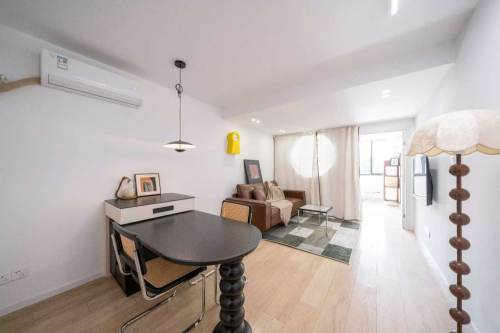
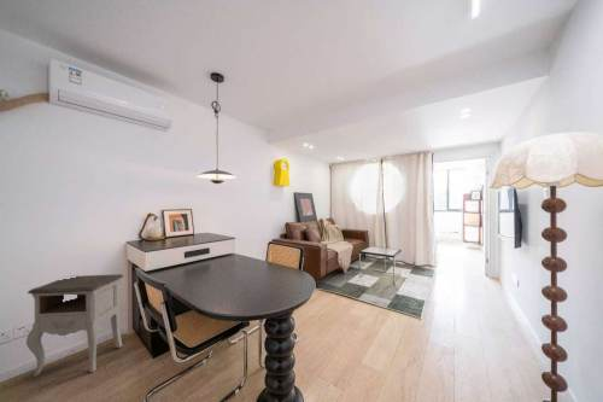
+ nightstand (80, 321)
